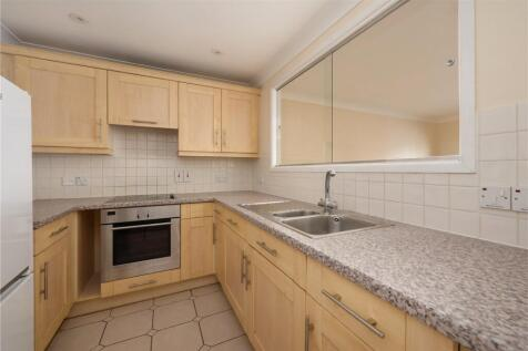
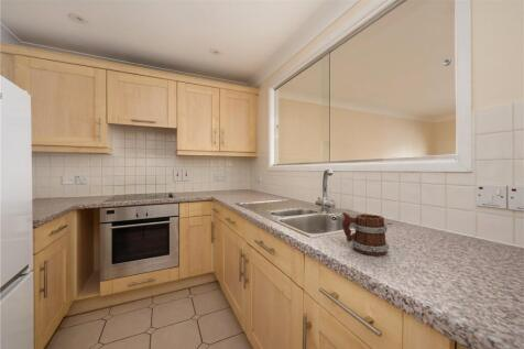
+ mug (364, 231)
